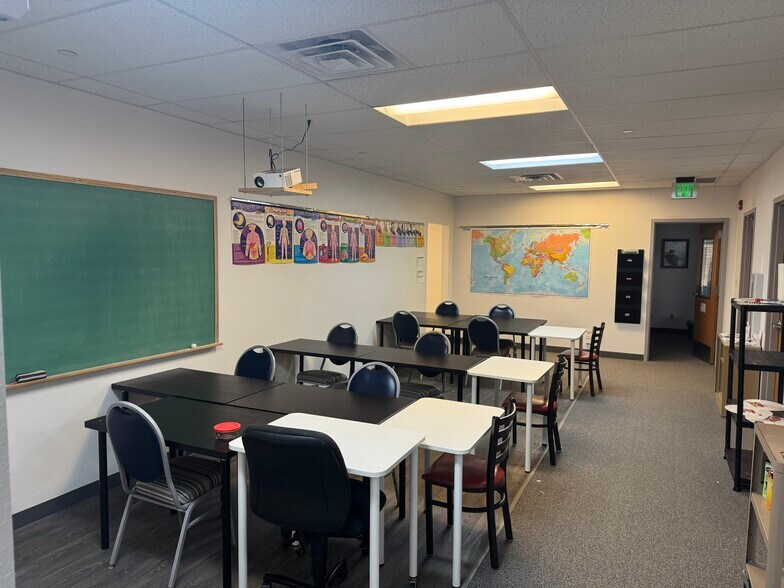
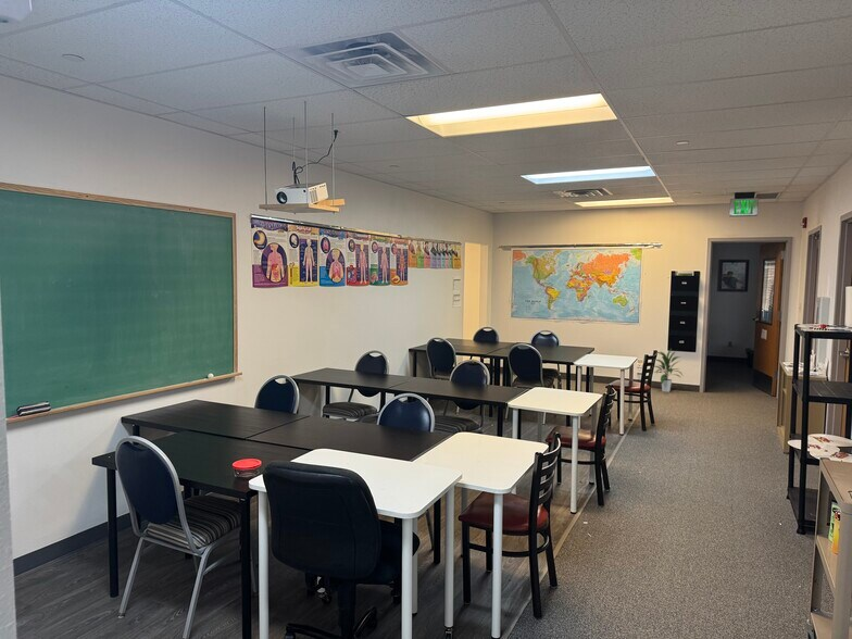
+ indoor plant (665, 369)
